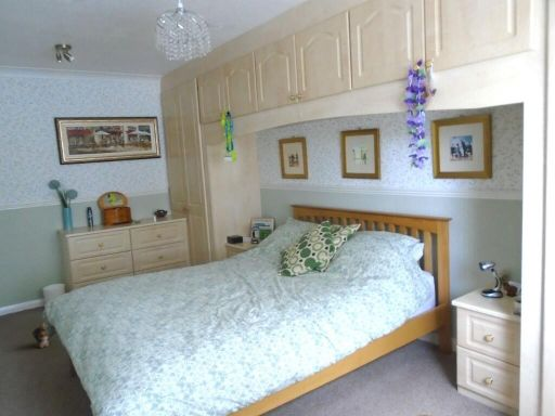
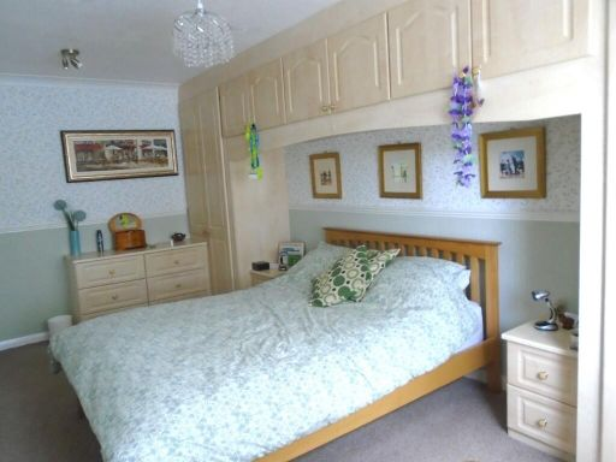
- plush toy (43, 333)
